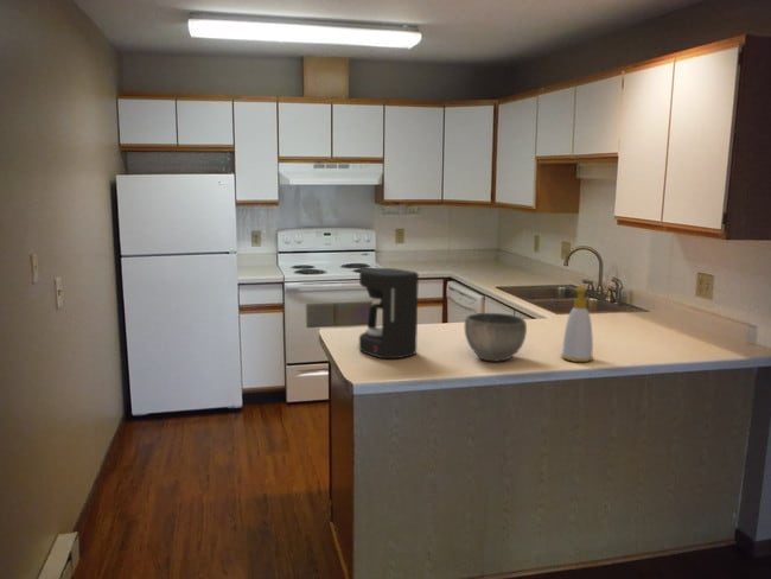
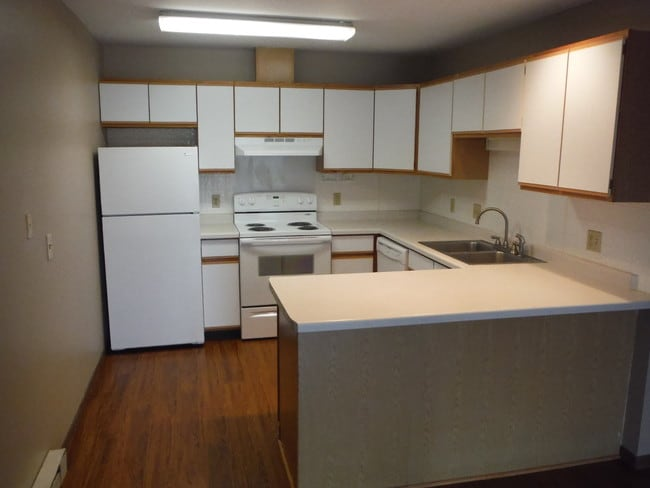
- soap bottle (579, 323)
- coffee maker (386, 311)
- bowl (495, 337)
